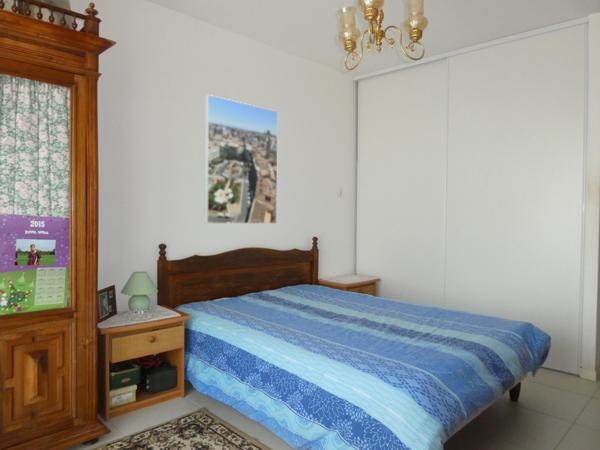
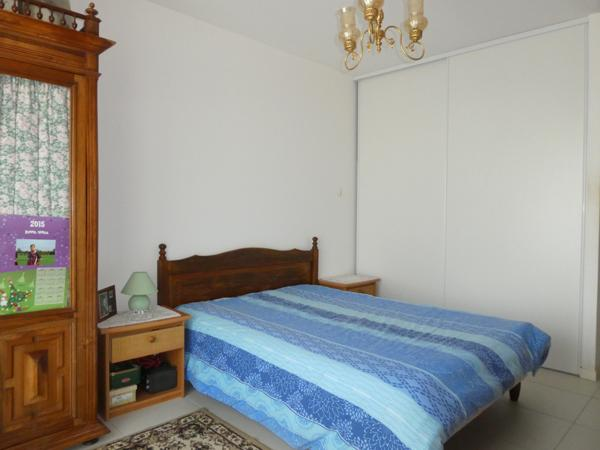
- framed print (243, 163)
